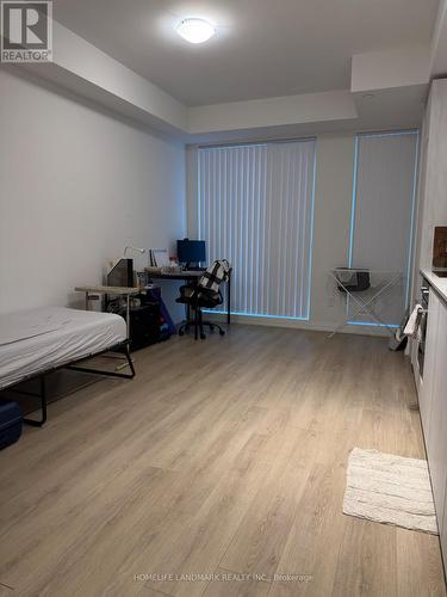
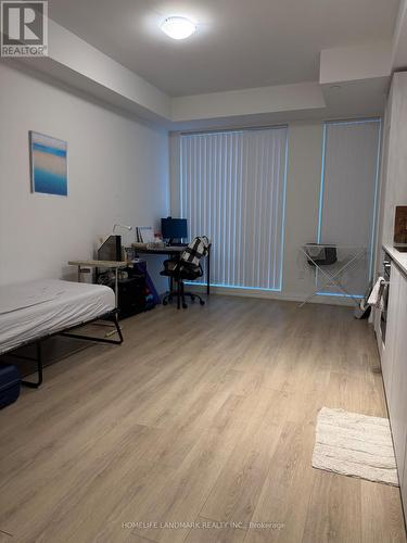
+ wall art (49, 166)
